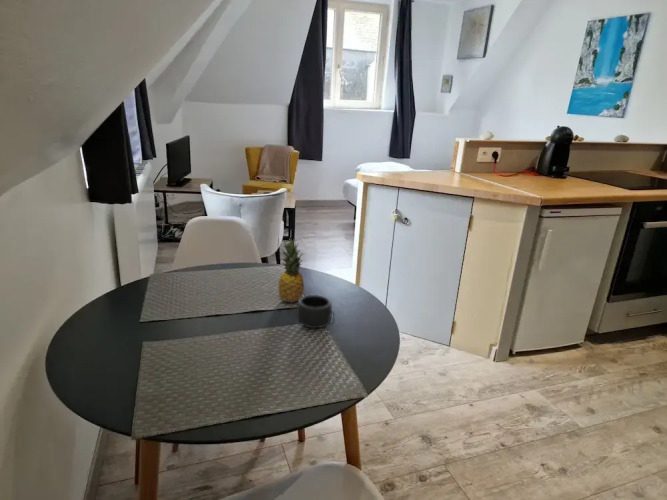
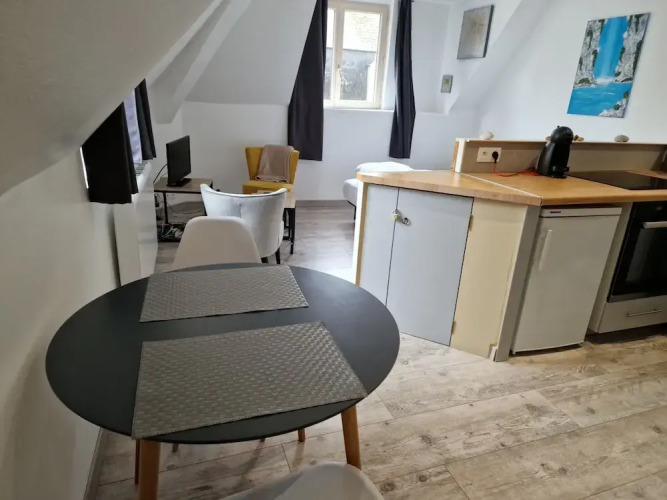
- mug (317, 313)
- fruit (291, 270)
